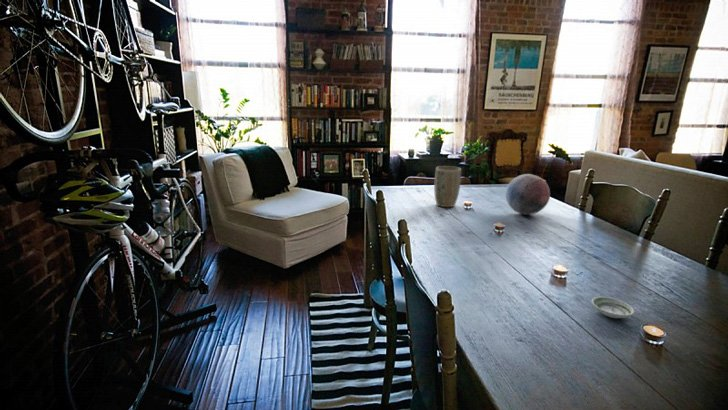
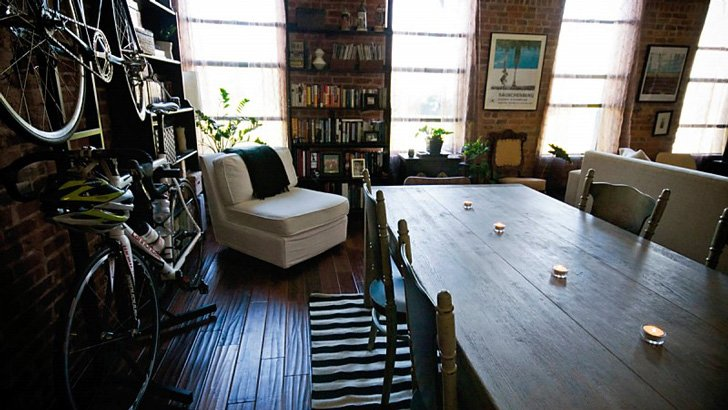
- plant pot (447, 186)
- decorative orb (527, 194)
- saucer (611, 309)
